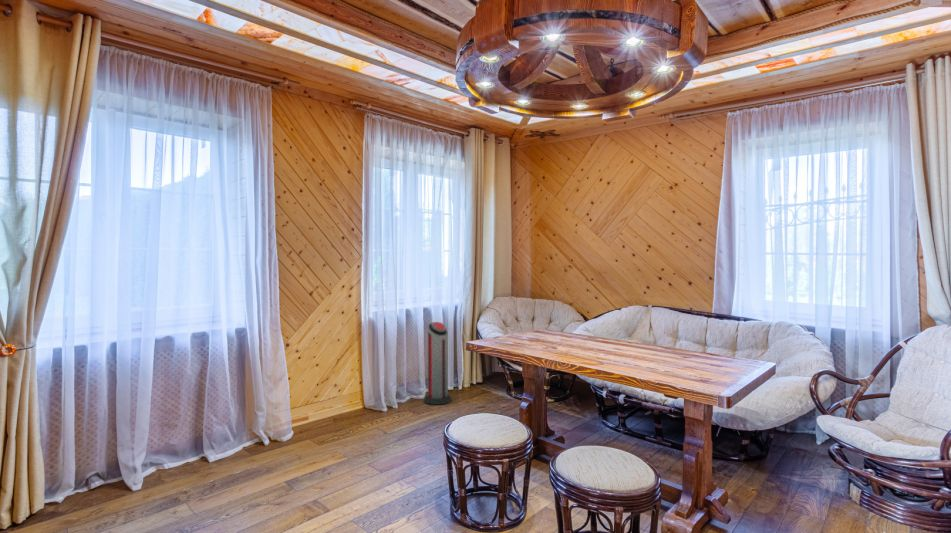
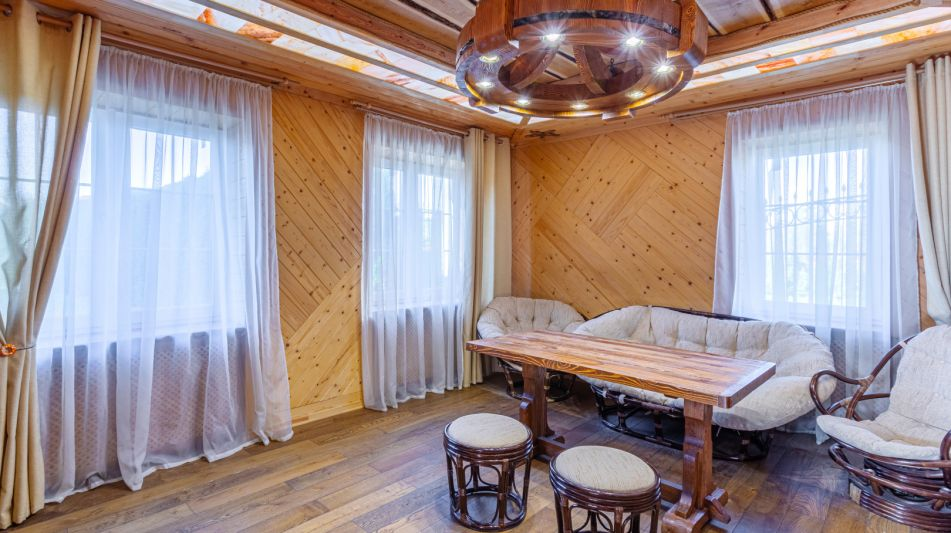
- air purifier (437, 361)
